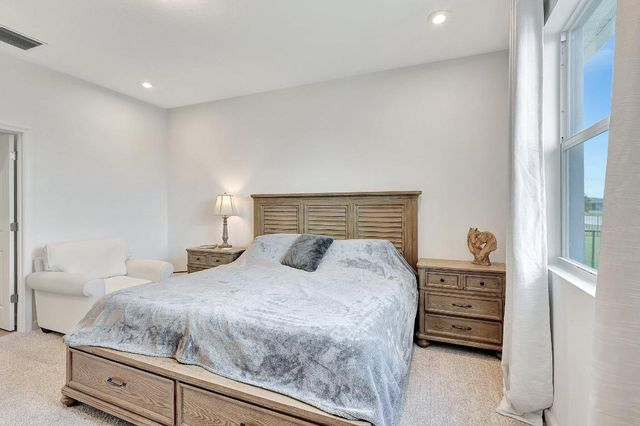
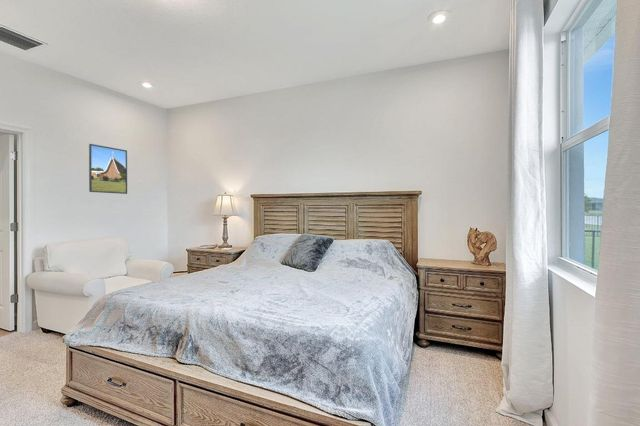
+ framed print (109, 170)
